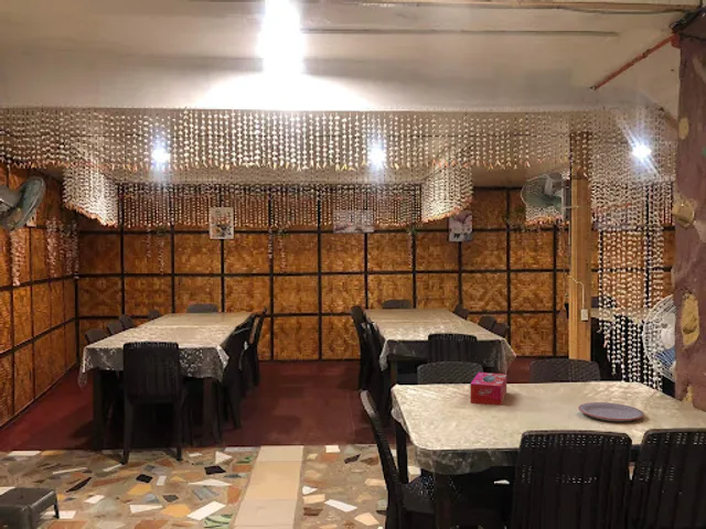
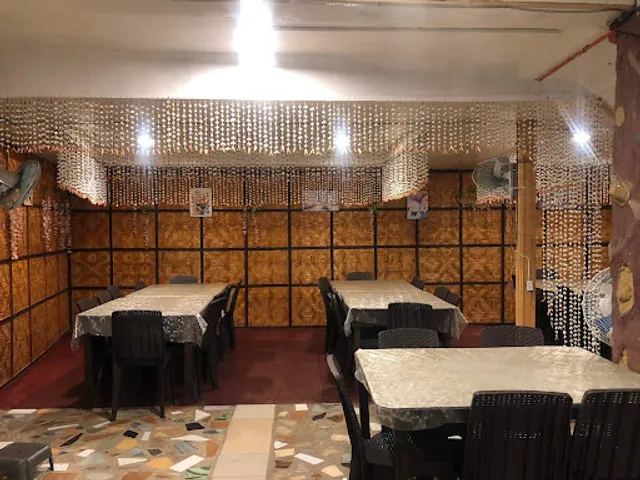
- plate (610, 412)
- tissue box (489, 388)
